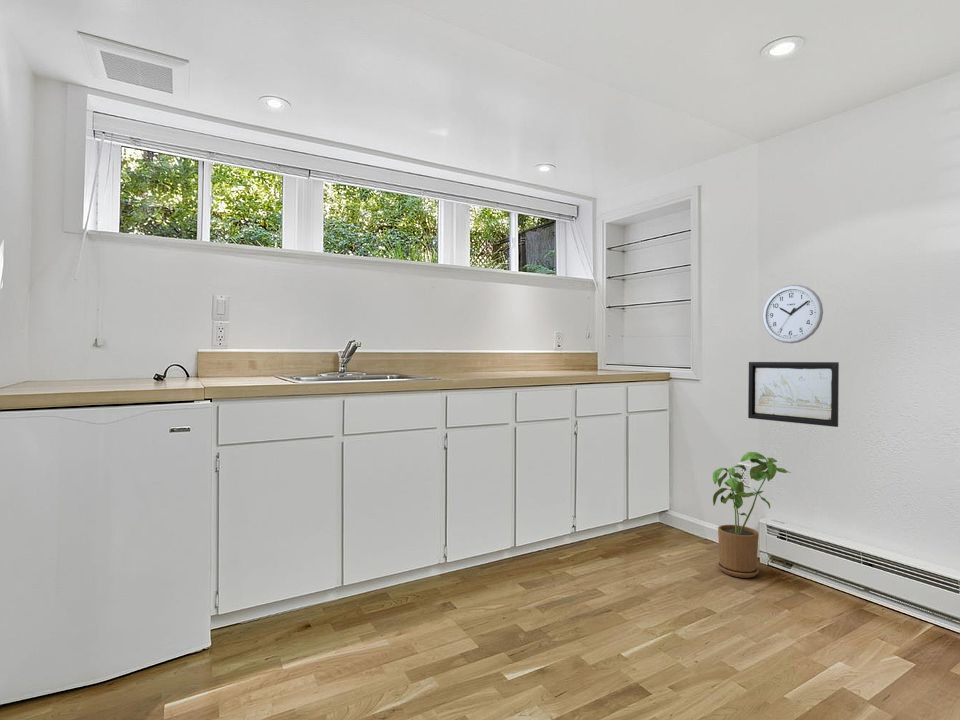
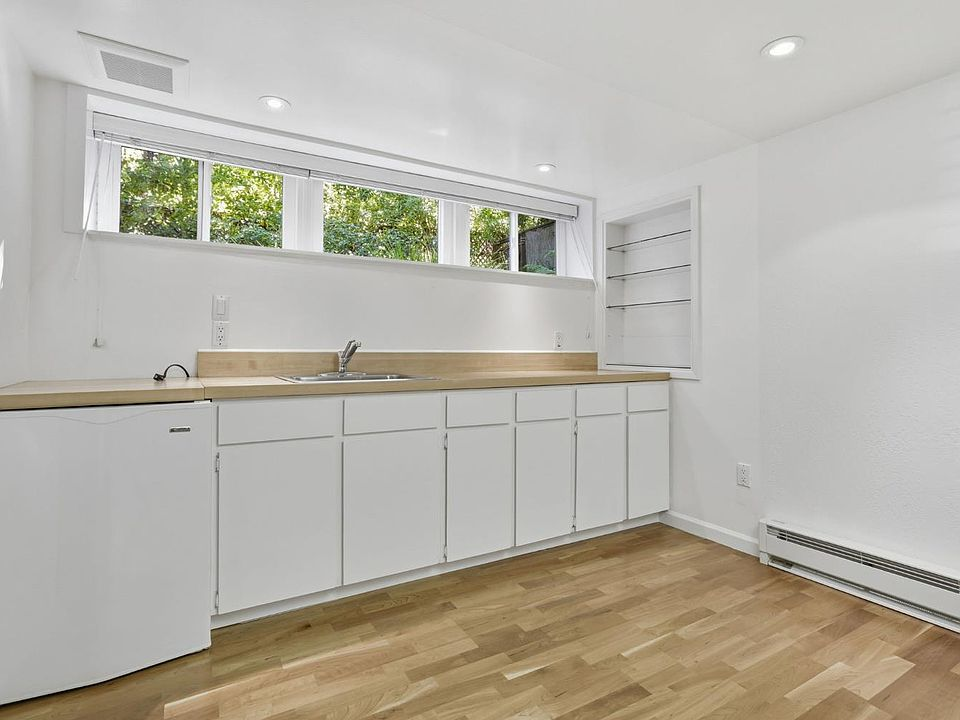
- wall clock (790, 313)
- house plant (739, 513)
- wall art (790, 392)
